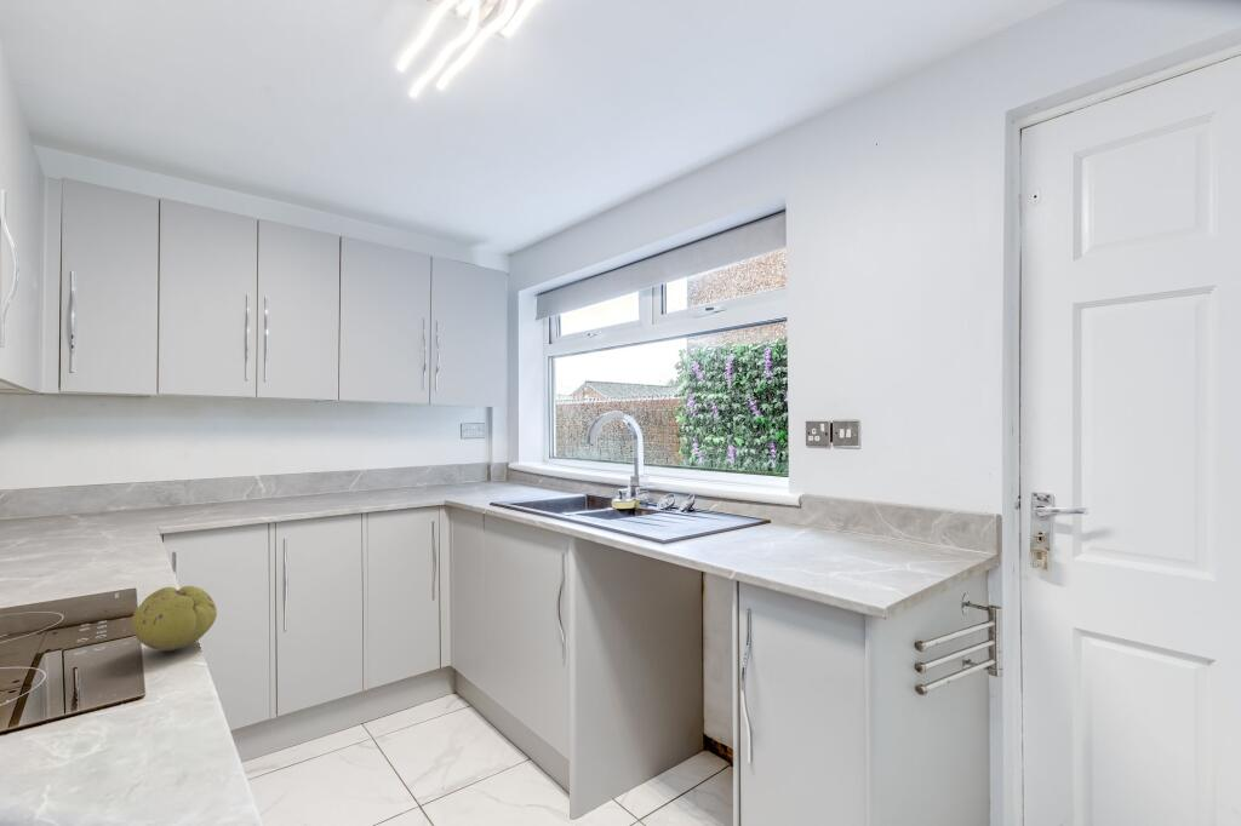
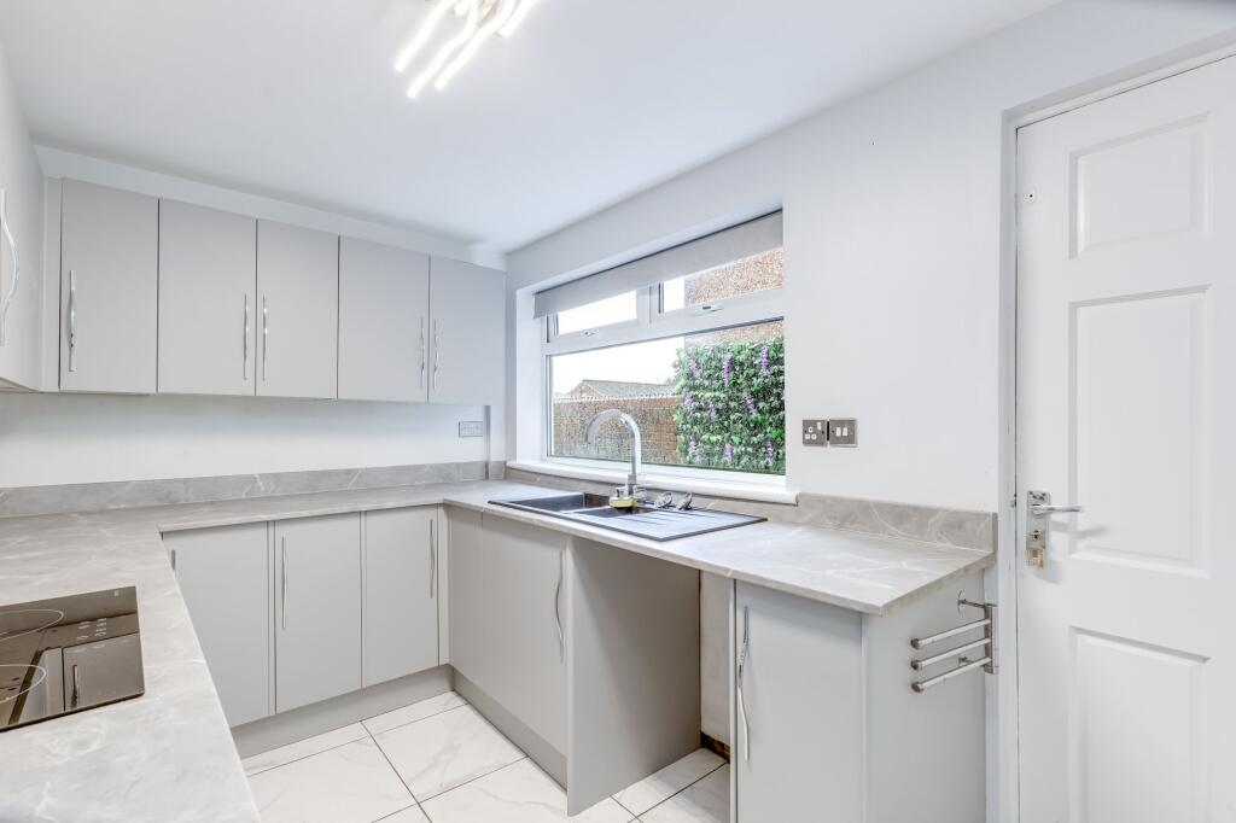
- fruit (173, 619)
